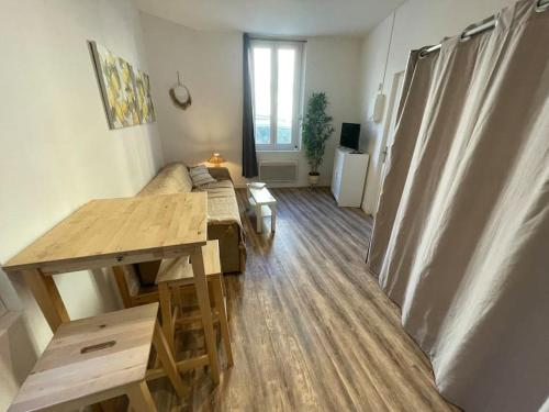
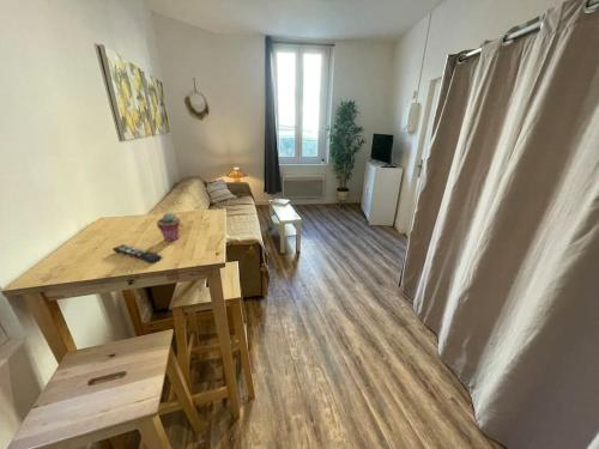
+ potted succulent (169, 225)
+ remote control (135, 253)
